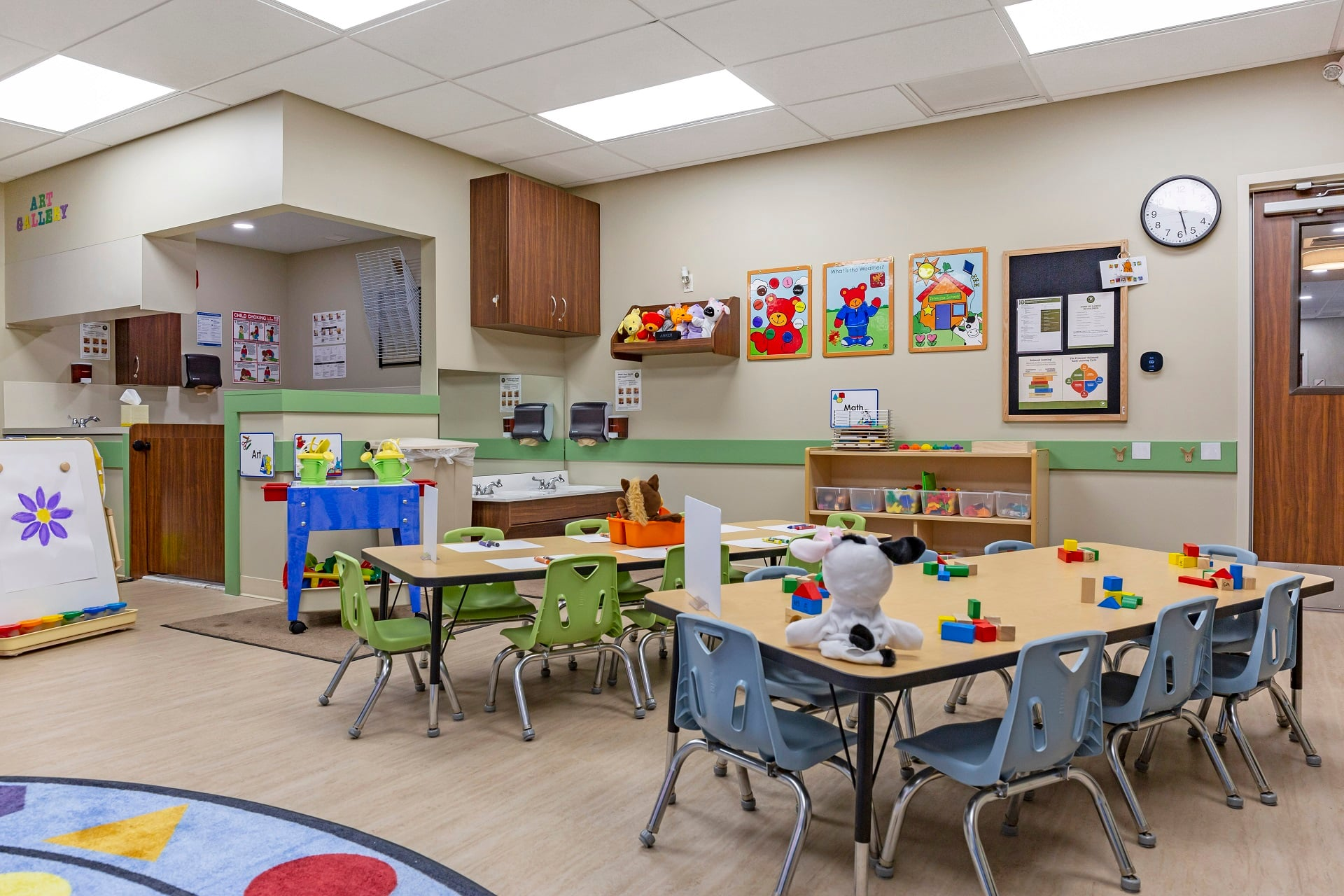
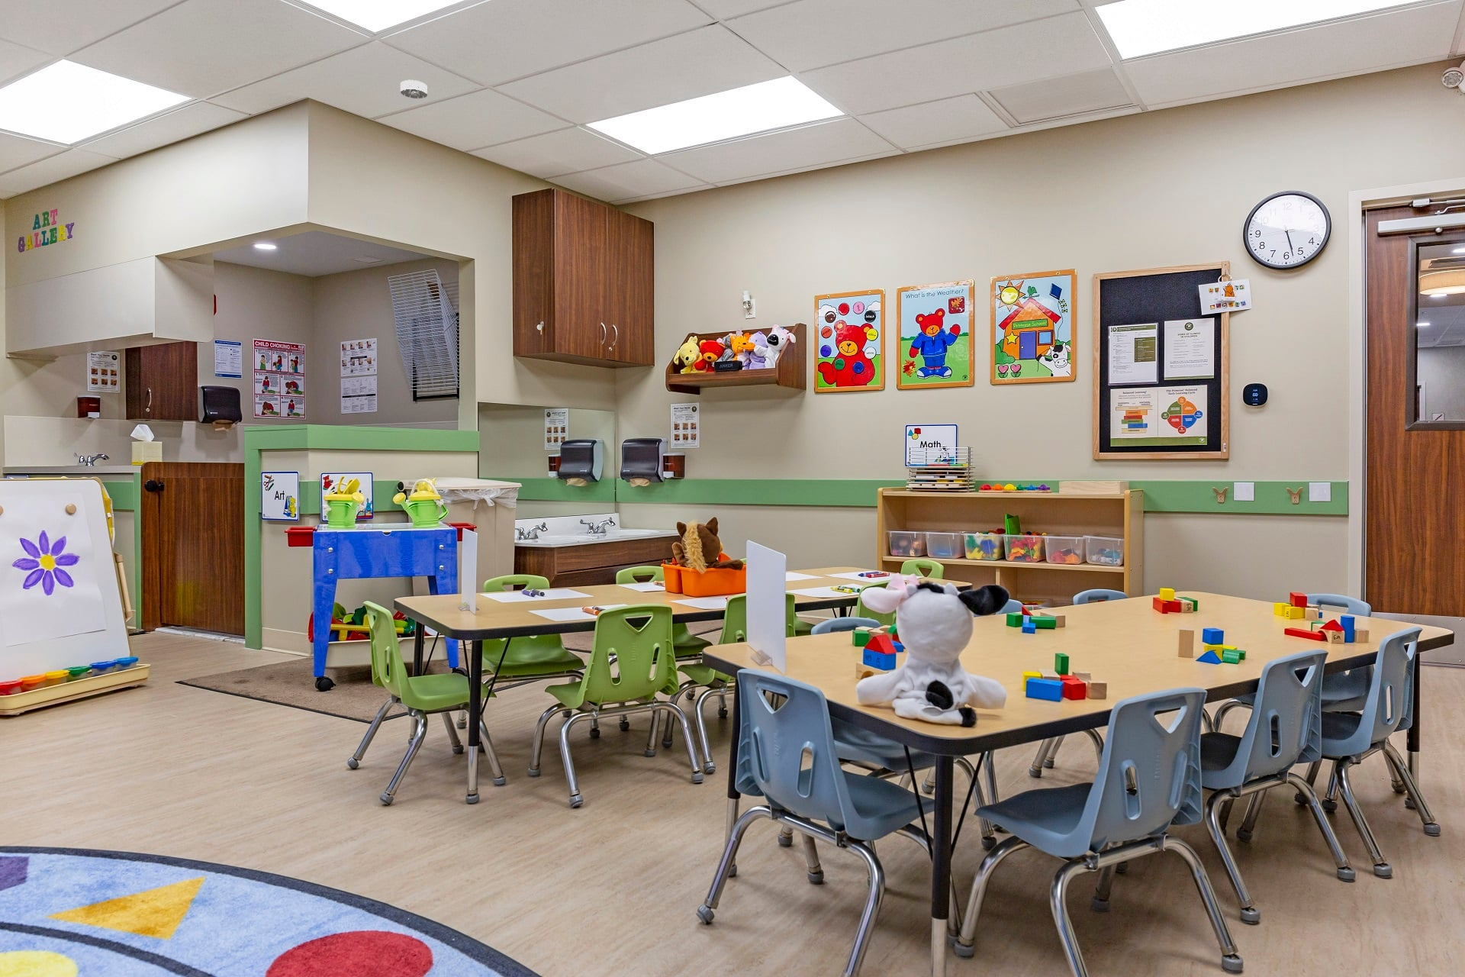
+ smoke detector (413, 88)
